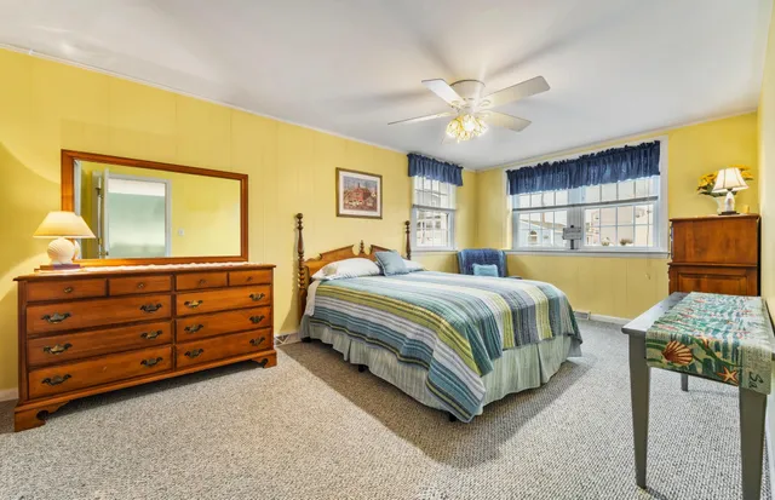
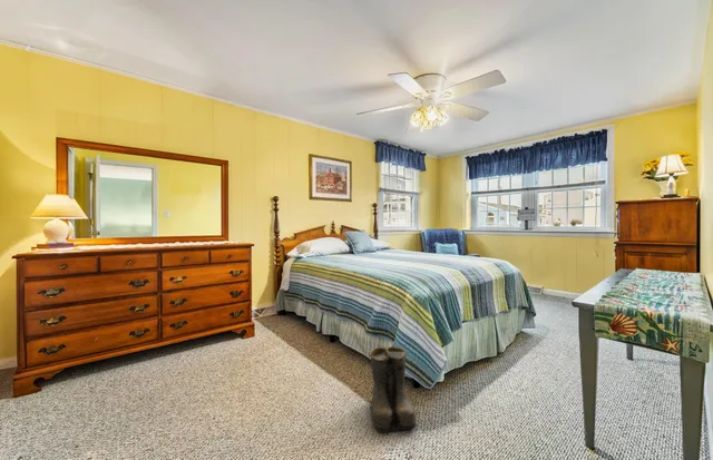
+ boots (390, 384)
